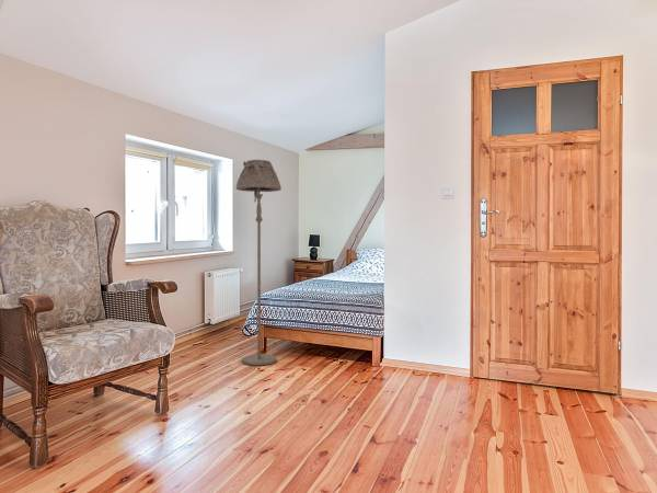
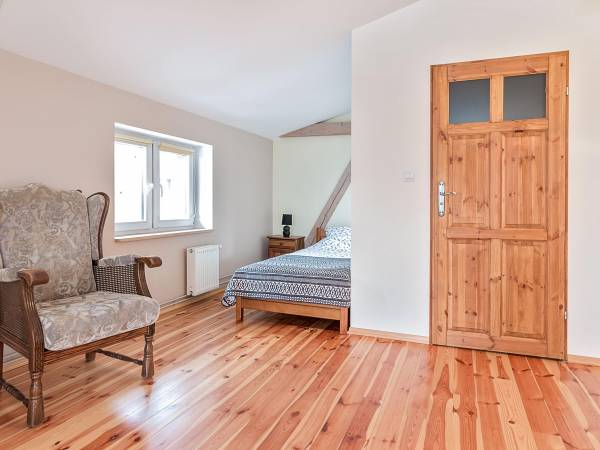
- floor lamp (258, 261)
